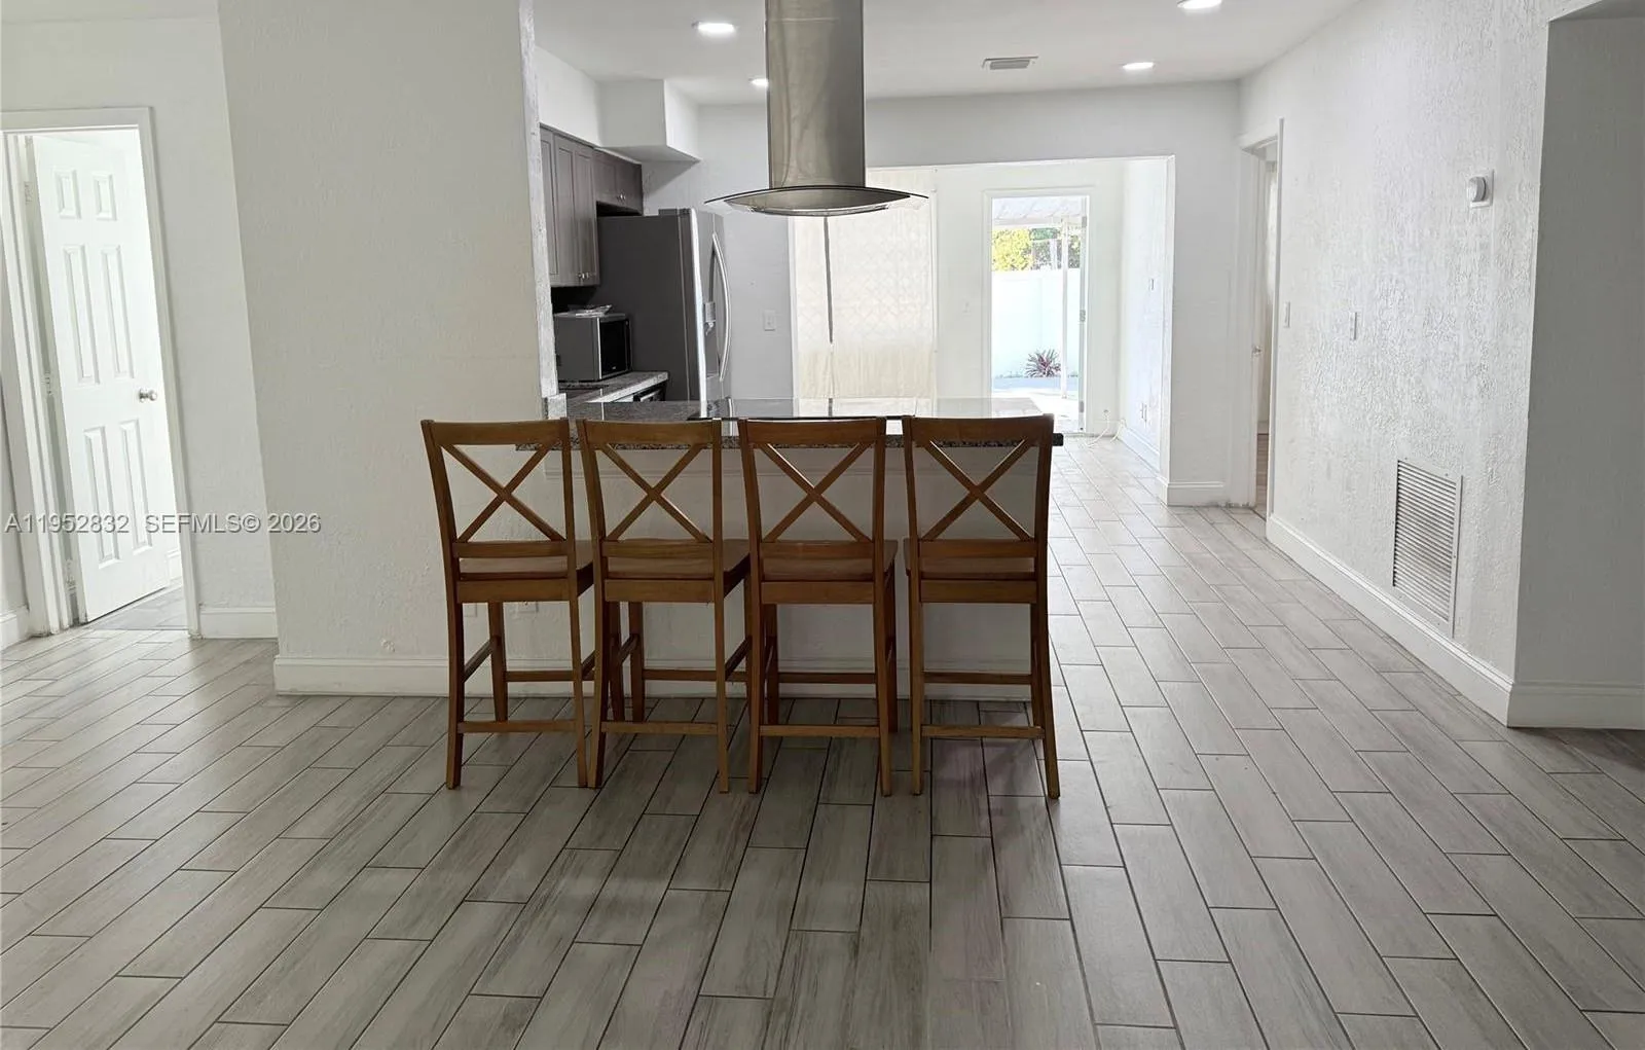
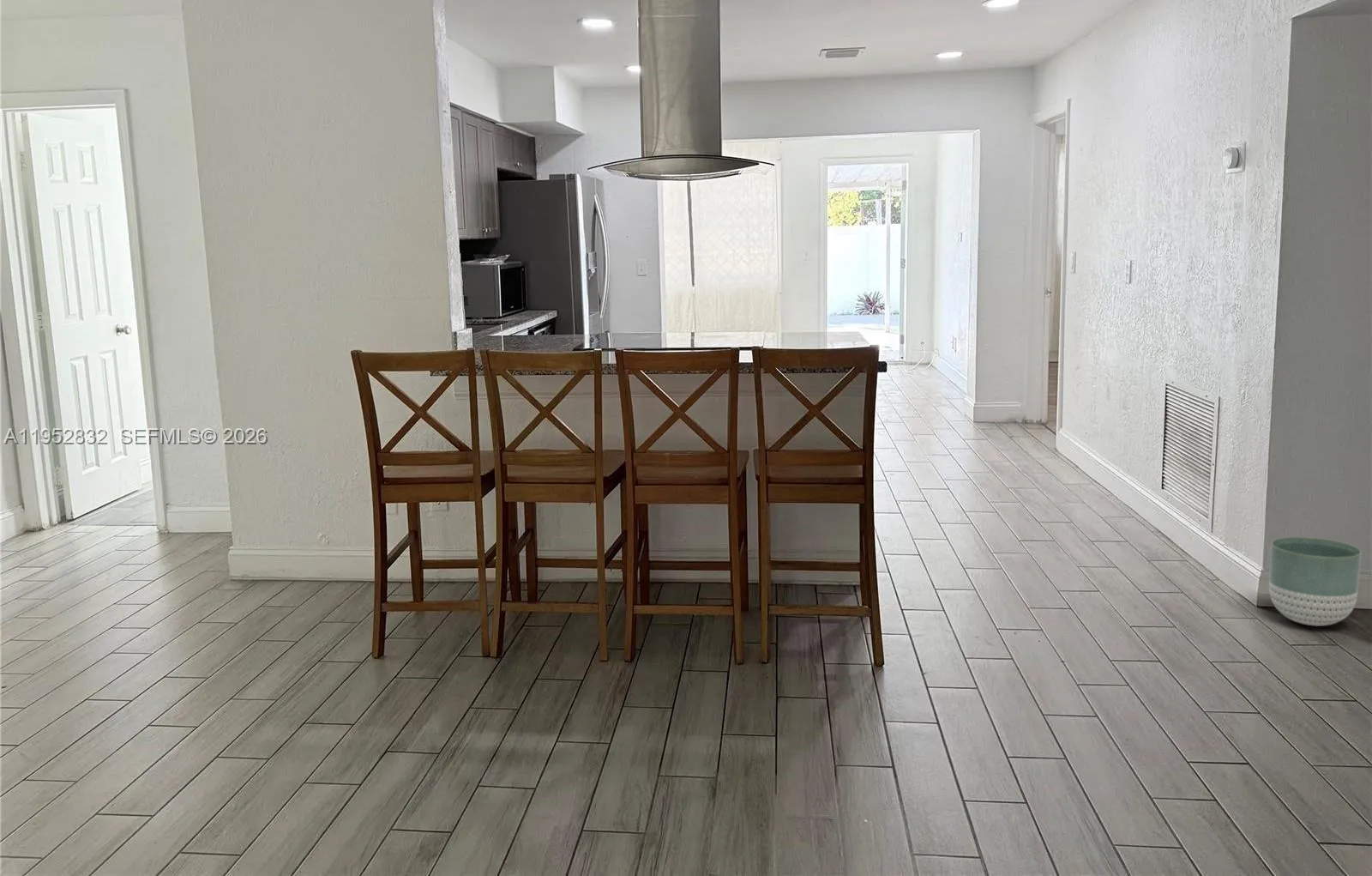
+ planter (1312, 584)
